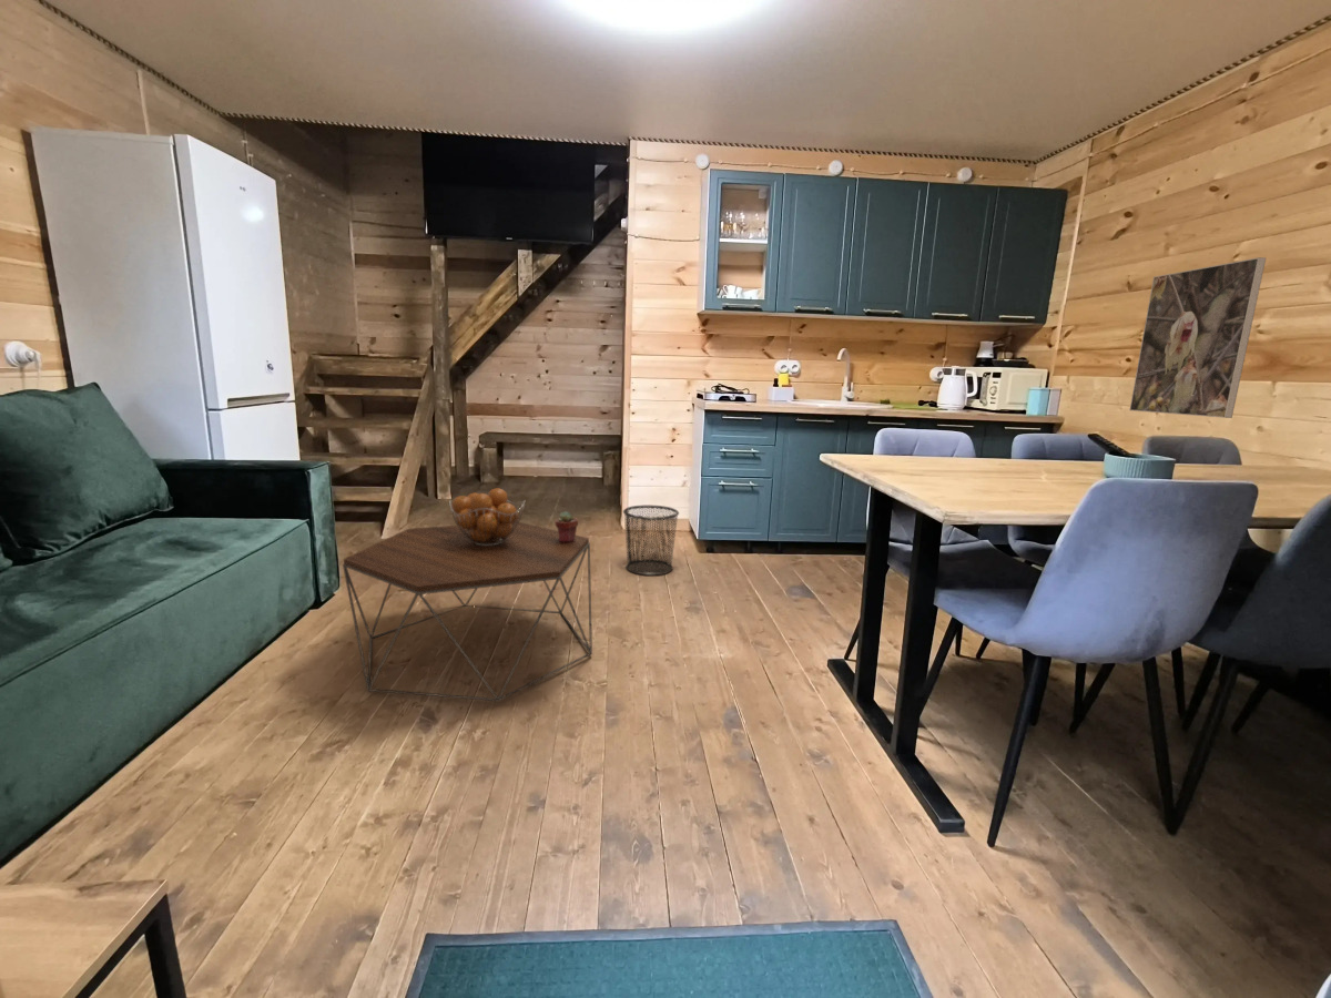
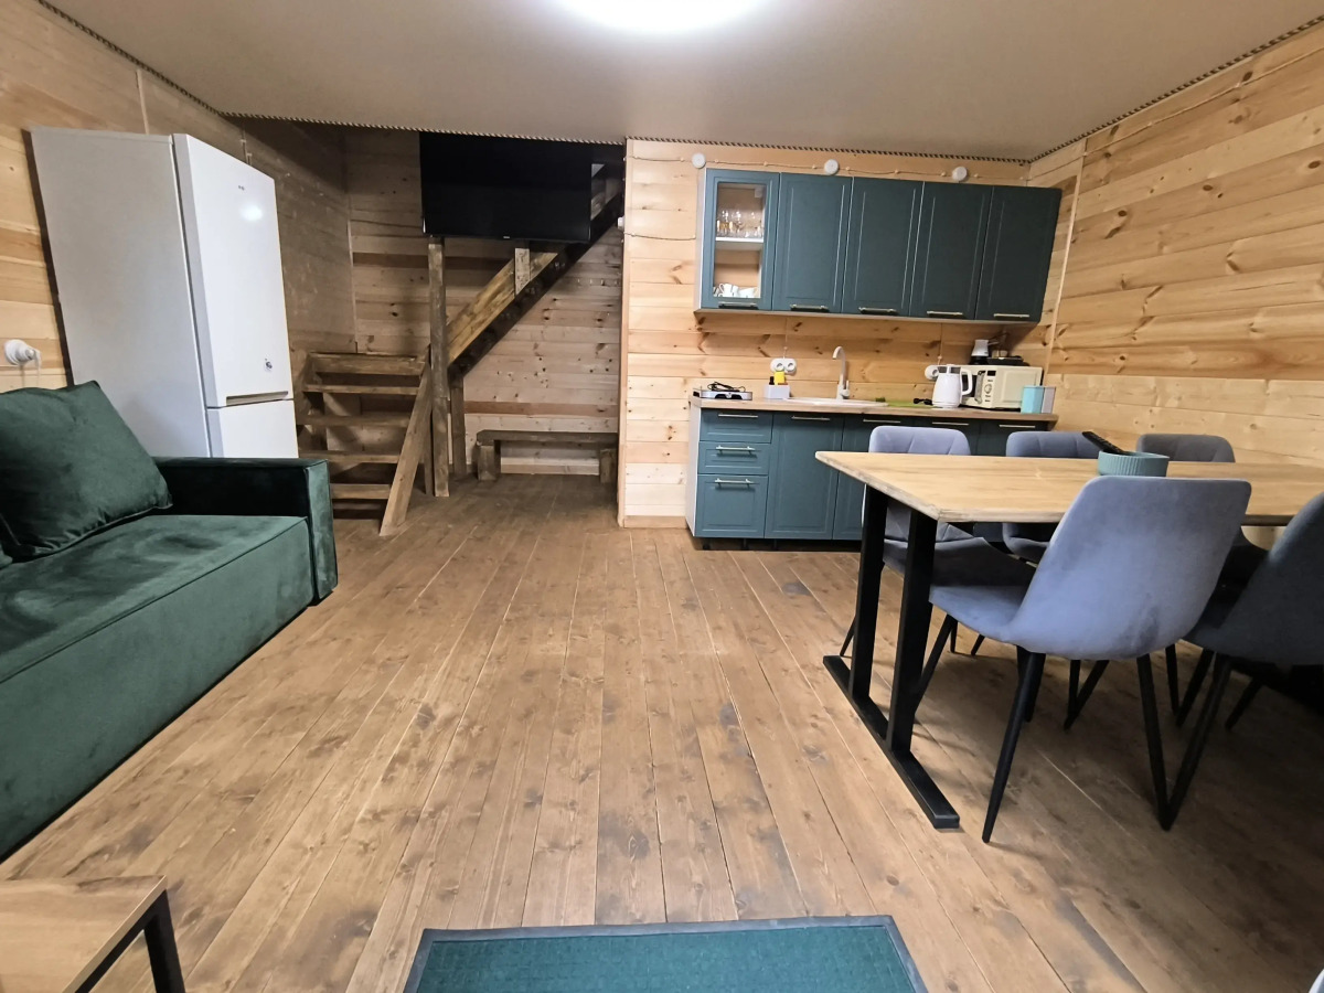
- coffee table (473, 594)
- waste bin (649, 539)
- fruit basket (488, 516)
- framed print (1190, 343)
- potted succulent (566, 526)
